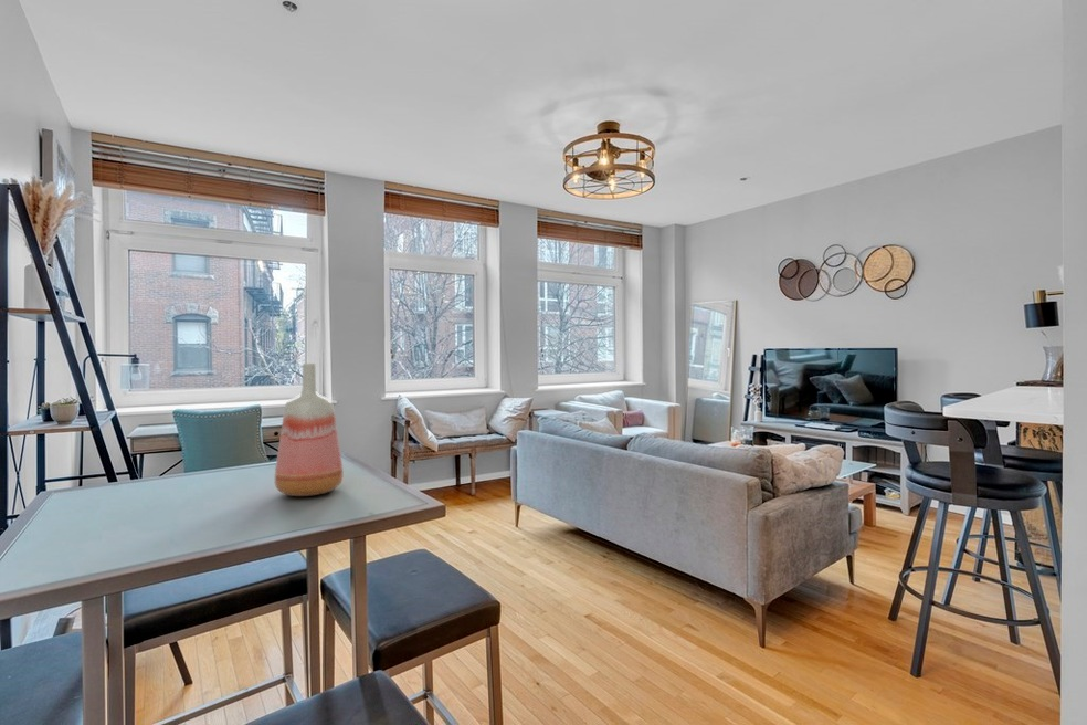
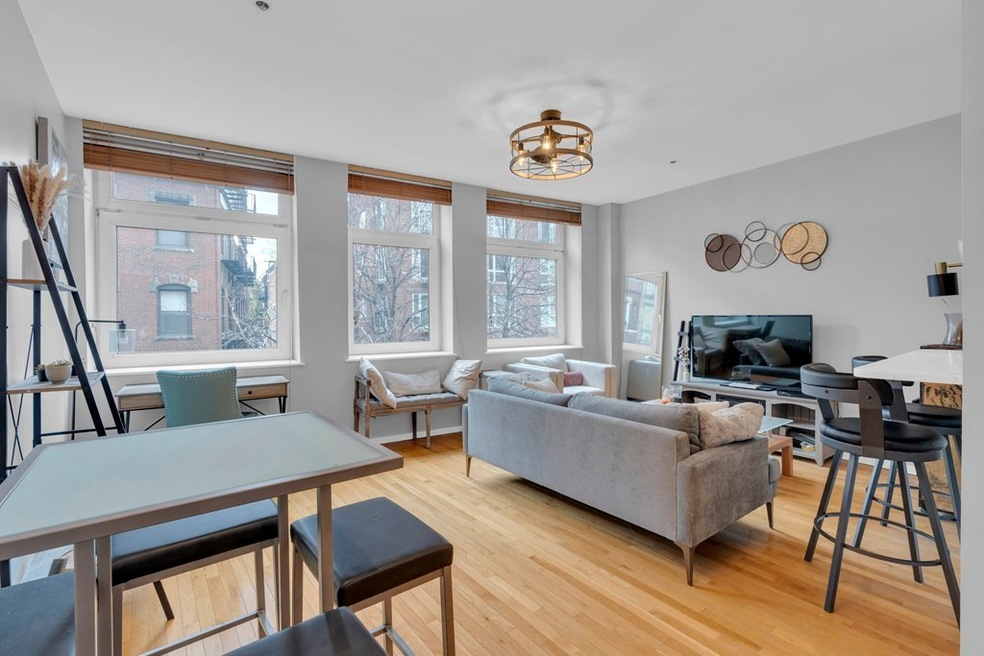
- vase (308, 428)
